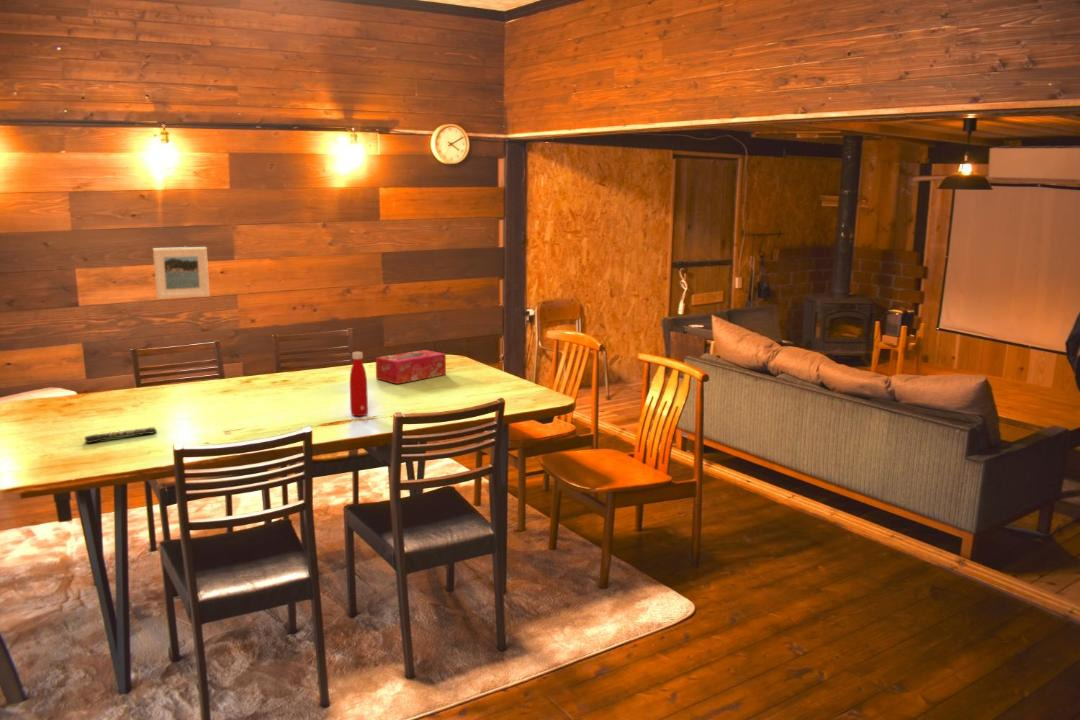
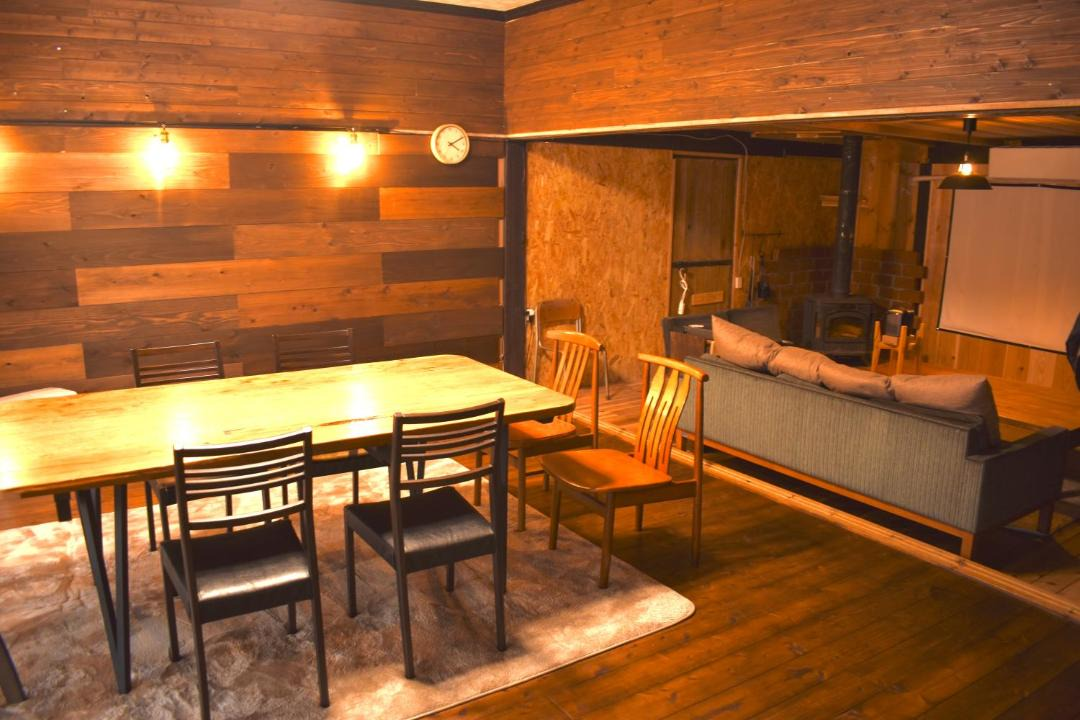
- tissue box (411, 366)
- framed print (181, 272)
- bottle (358, 383)
- remote control (121, 434)
